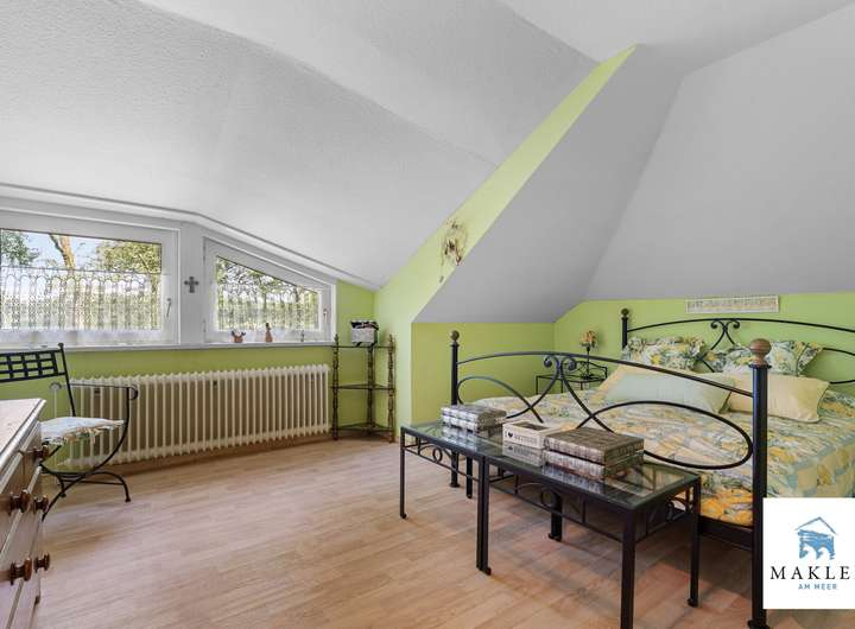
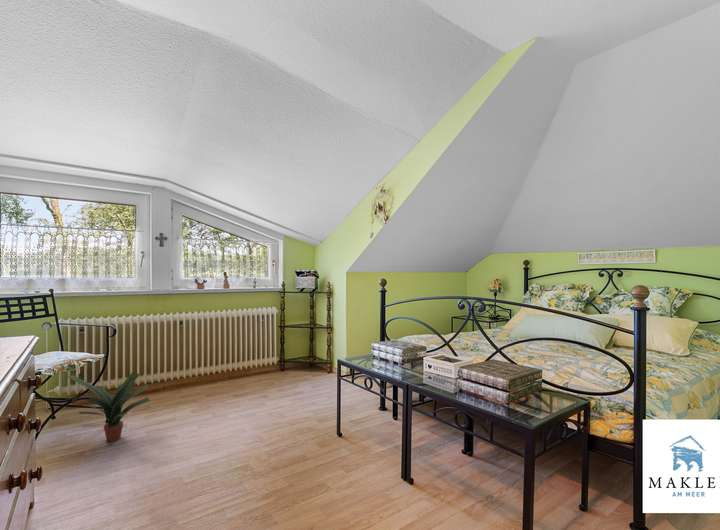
+ potted plant (109, 405)
